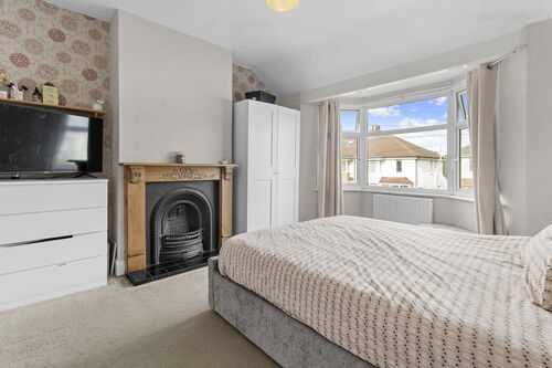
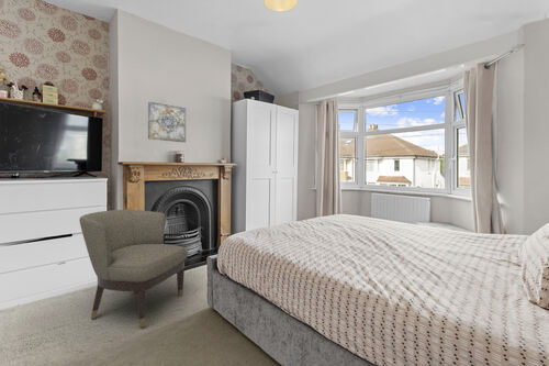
+ wall art (167, 122)
+ chair (135, 259)
